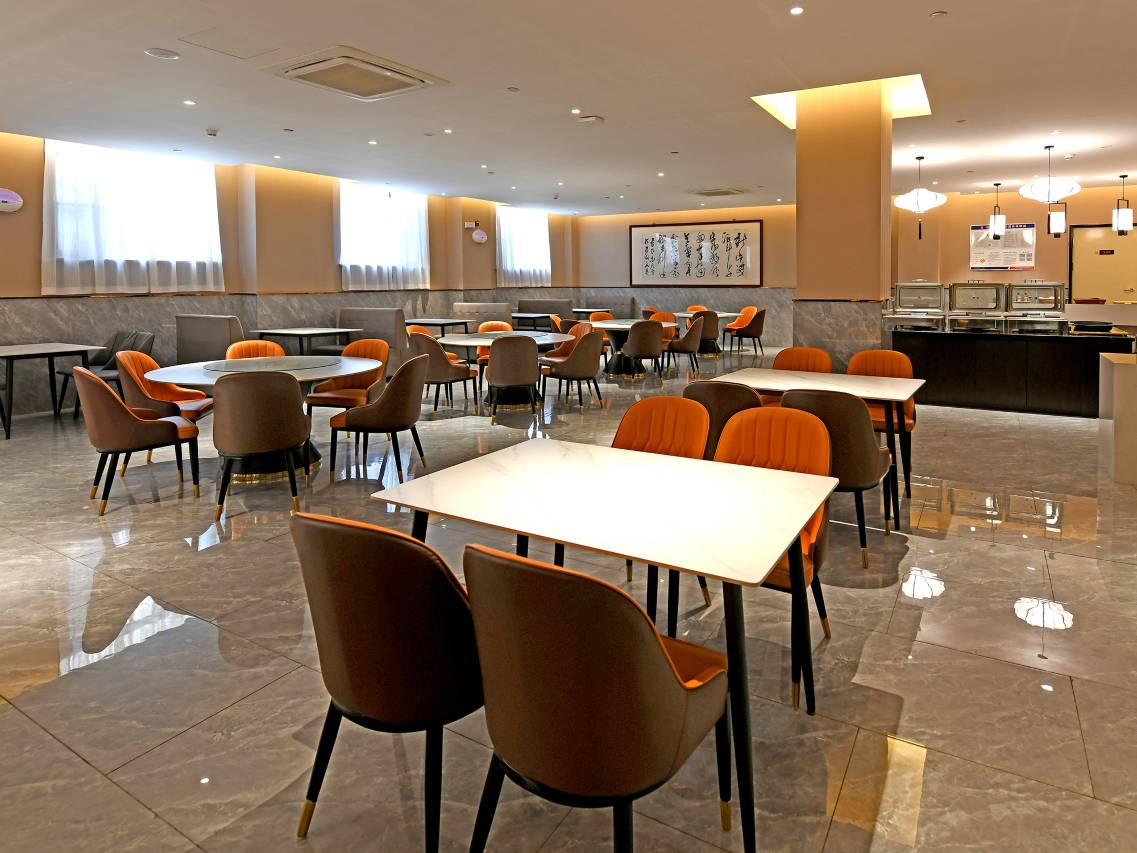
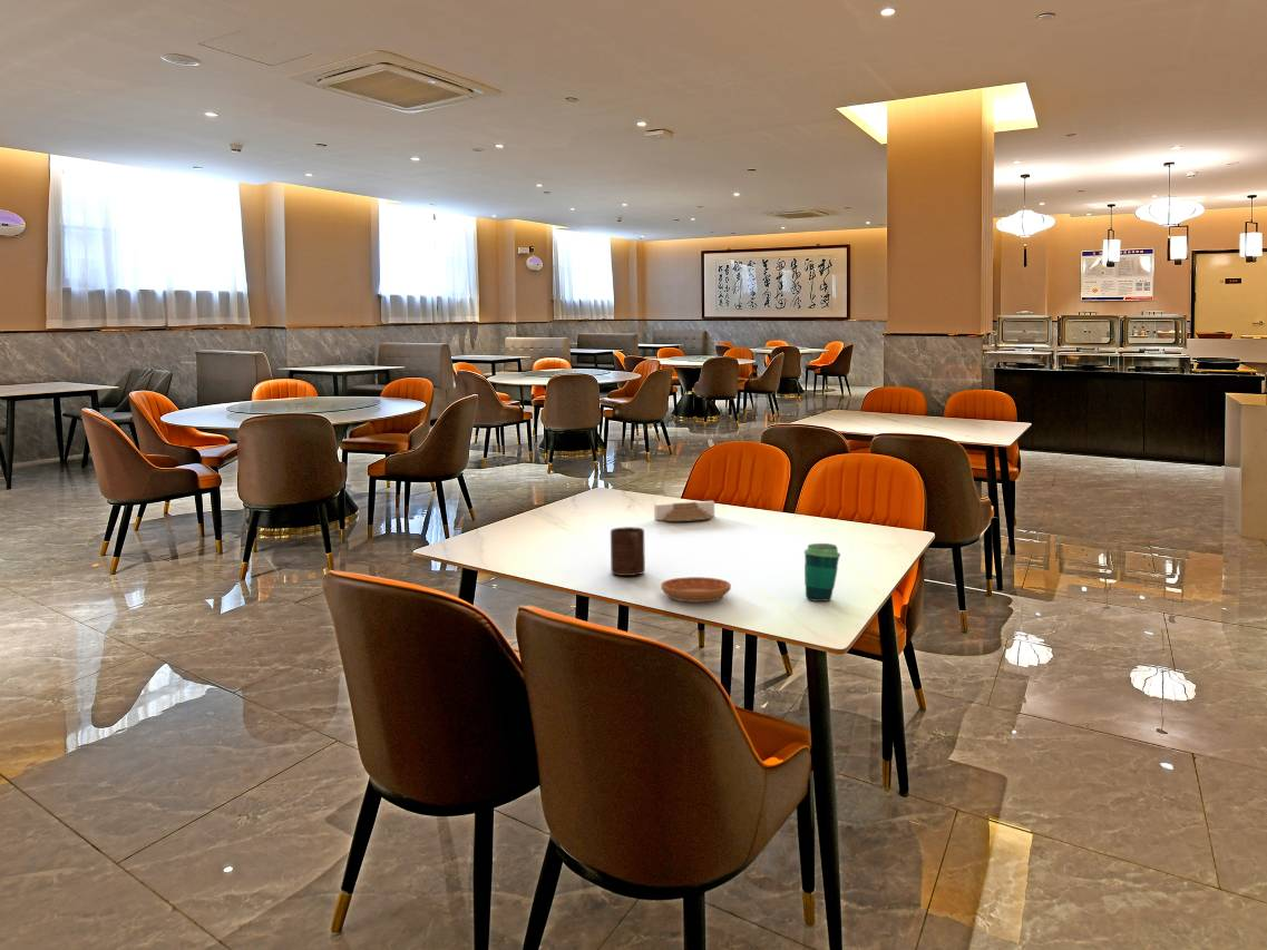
+ cup (631, 551)
+ cup (821, 571)
+ saucer (695, 589)
+ architectural model (686, 510)
